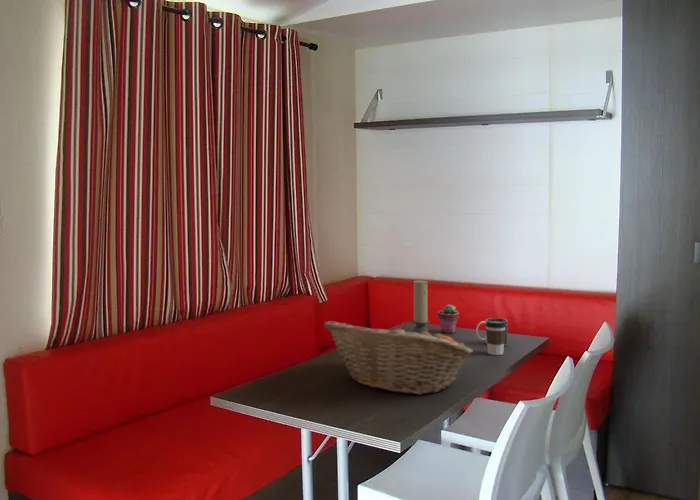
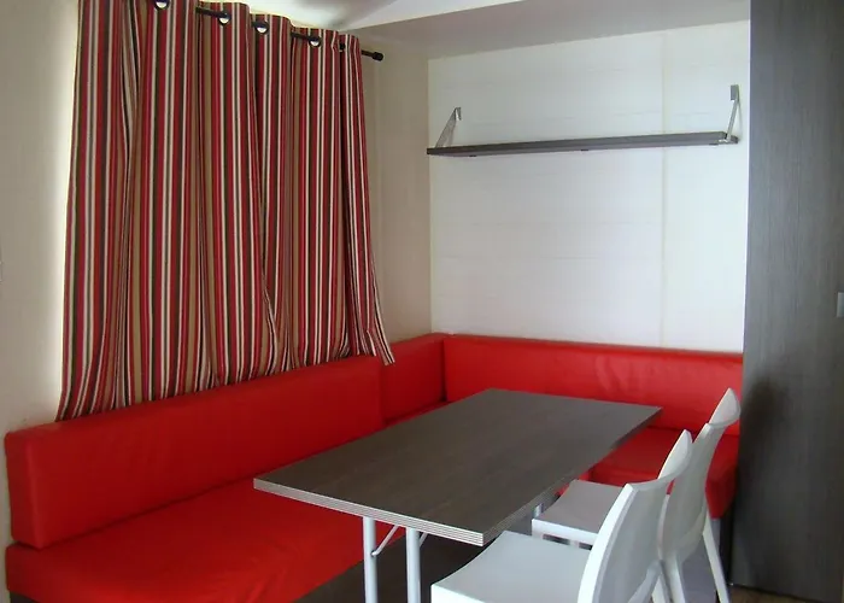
- coffee cup (495, 337)
- fruit basket (396, 349)
- potted succulent (448, 317)
- candle holder (424, 316)
- mug (485, 337)
